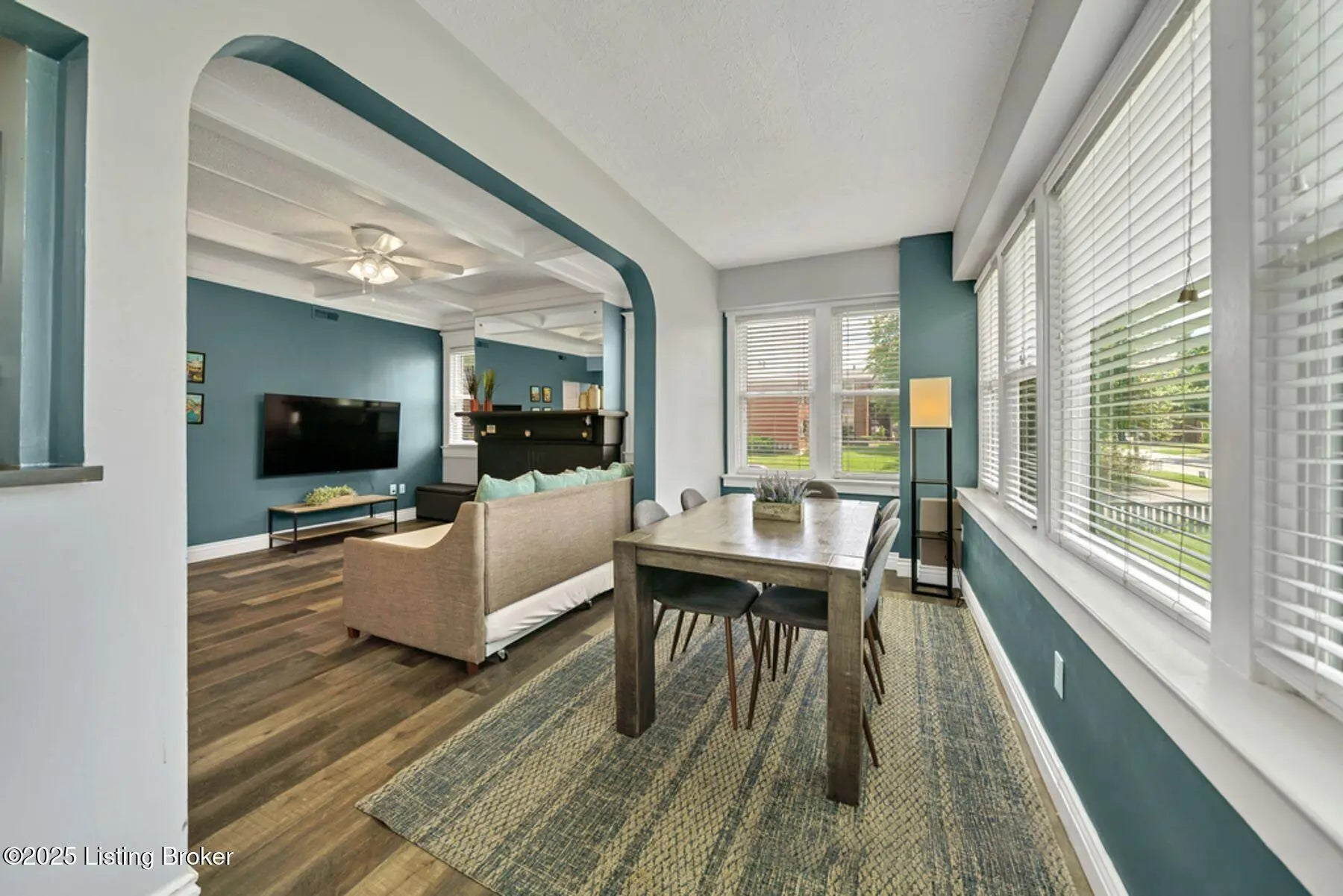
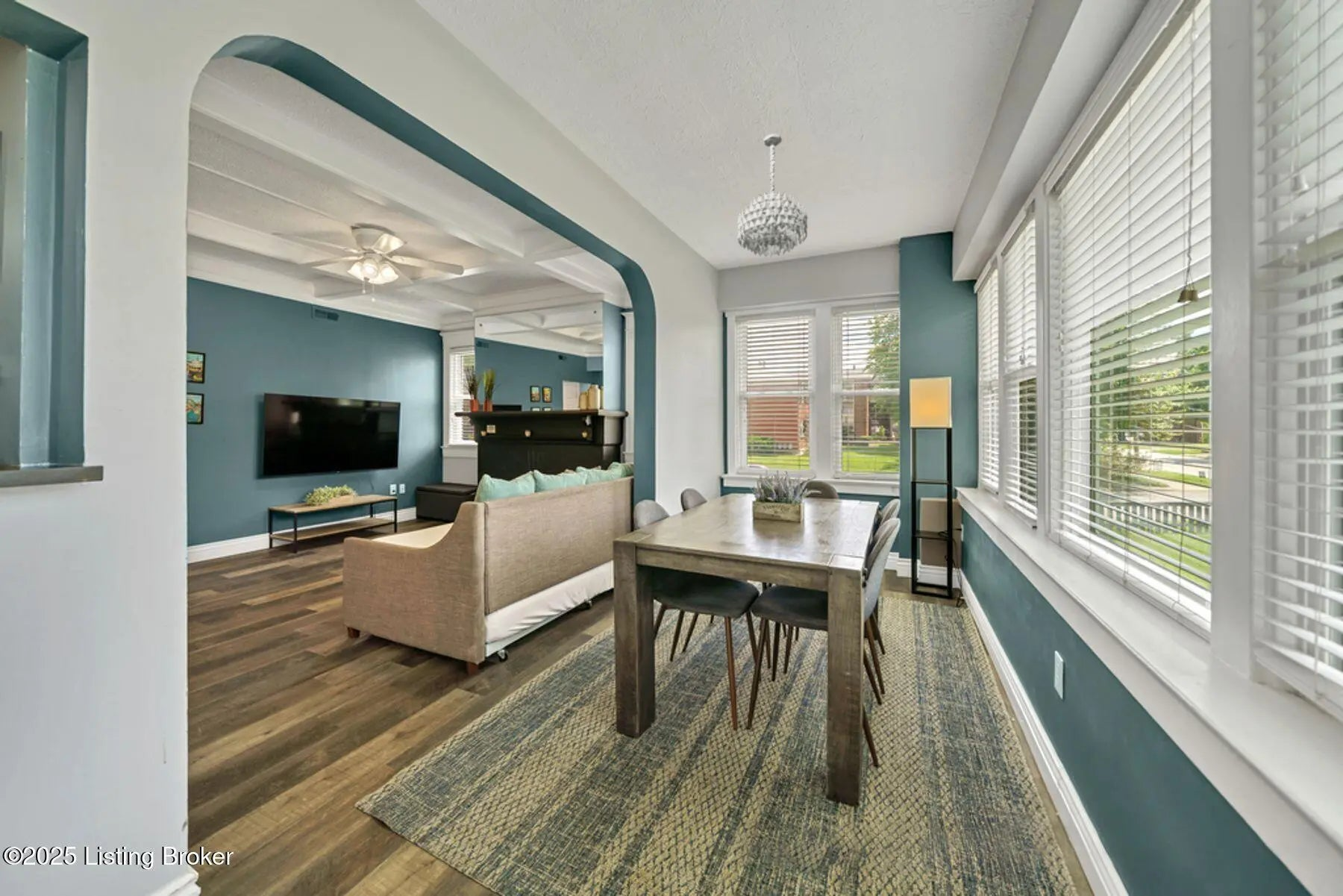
+ chandelier (772, 194)
